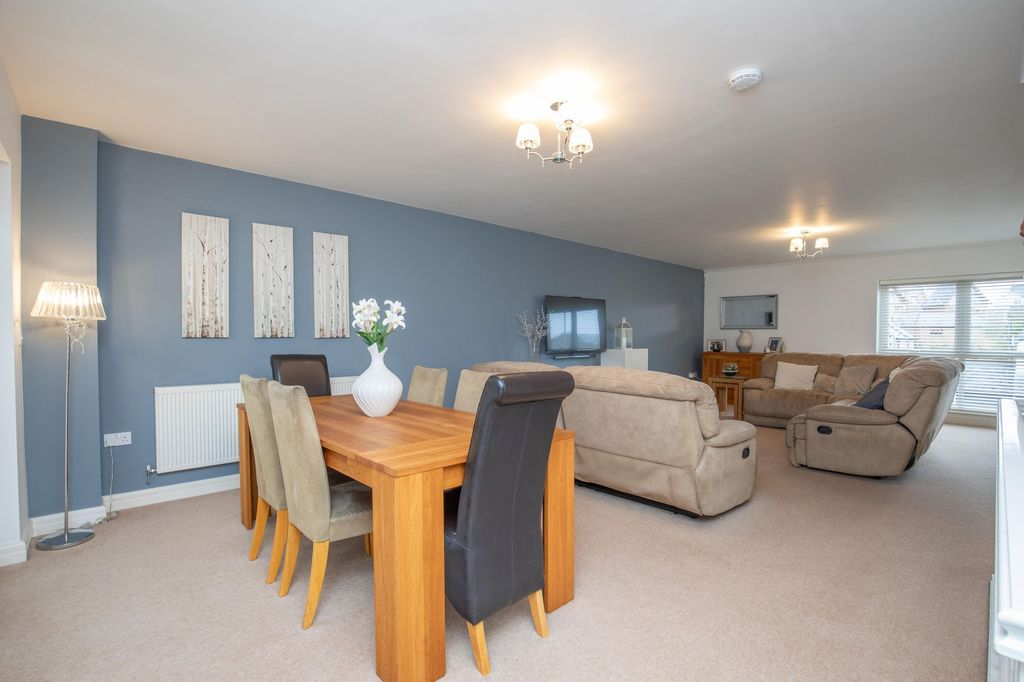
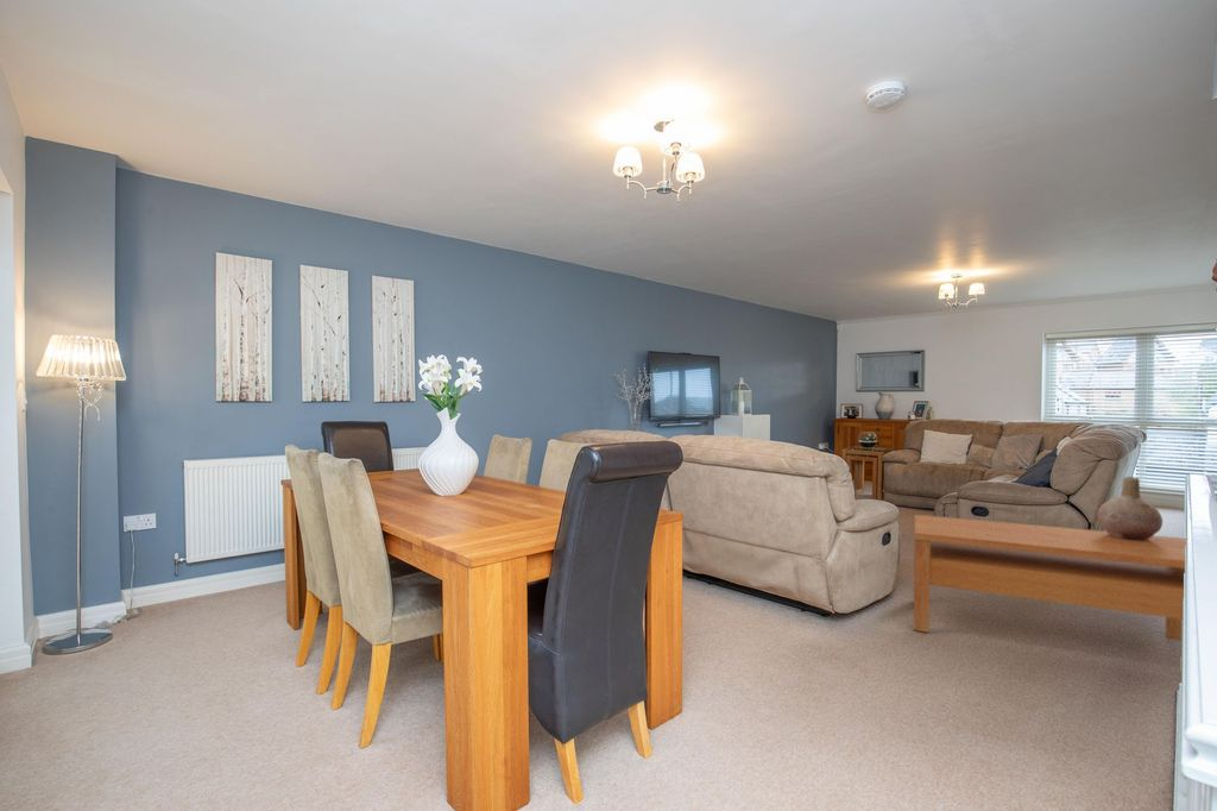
+ coffee table (1047, 585)
+ vase (1129, 507)
